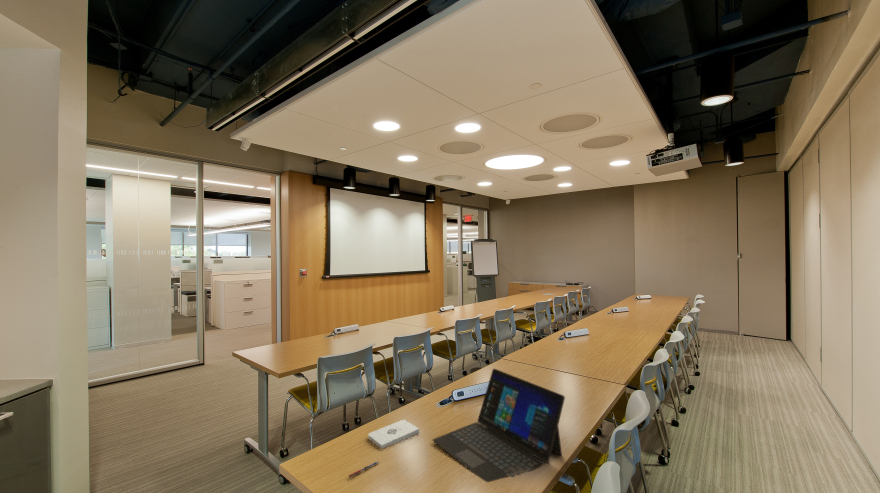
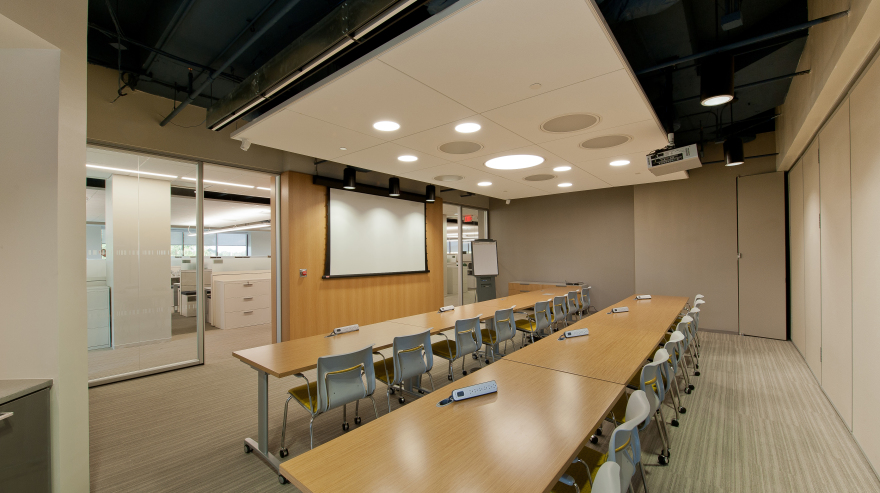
- notepad (393, 433)
- pen (364, 468)
- laptop (496, 418)
